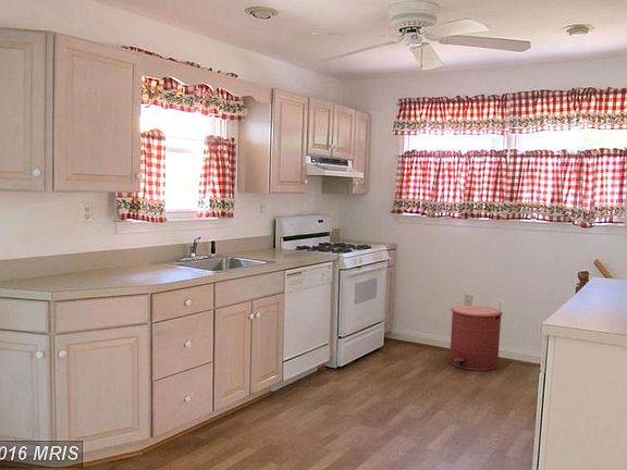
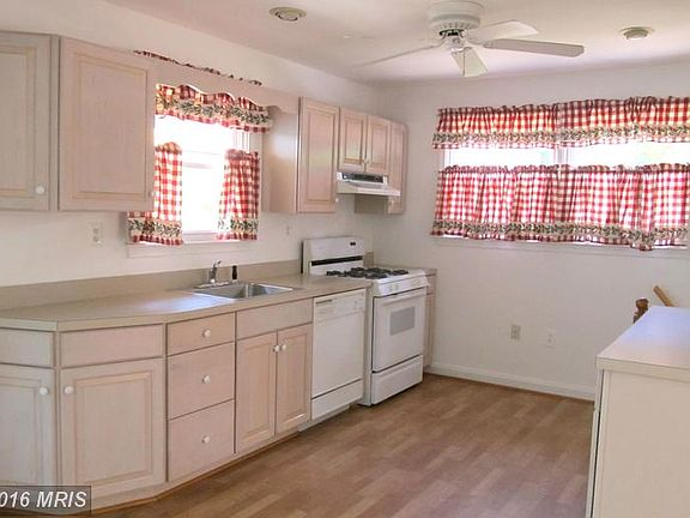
- trash can (475, 336)
